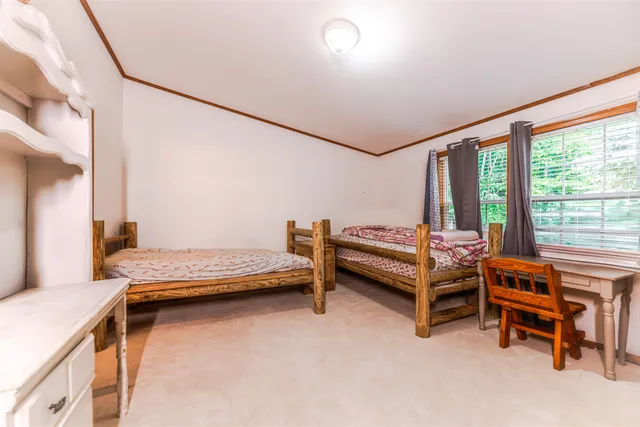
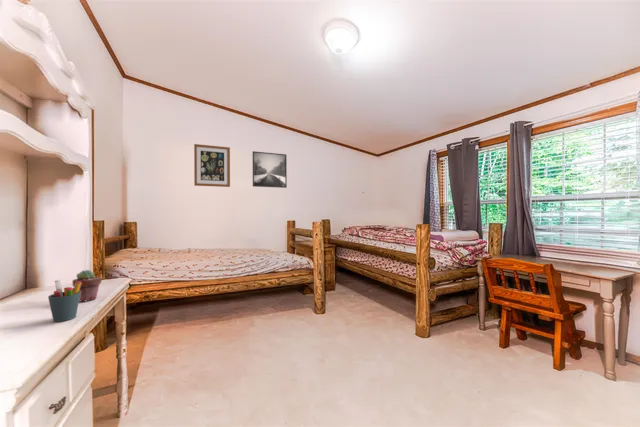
+ pen holder (65, 299)
+ wall art (212, 166)
+ potted succulent (87, 284)
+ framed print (270, 170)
